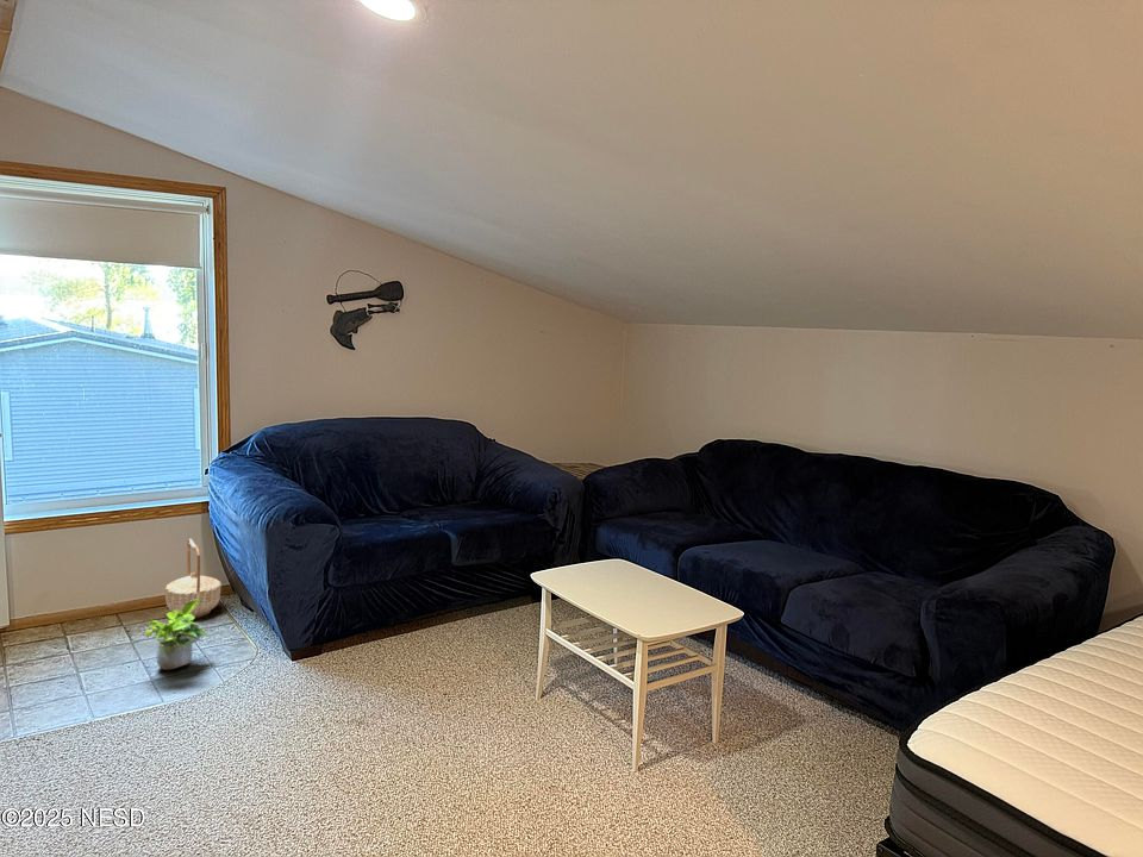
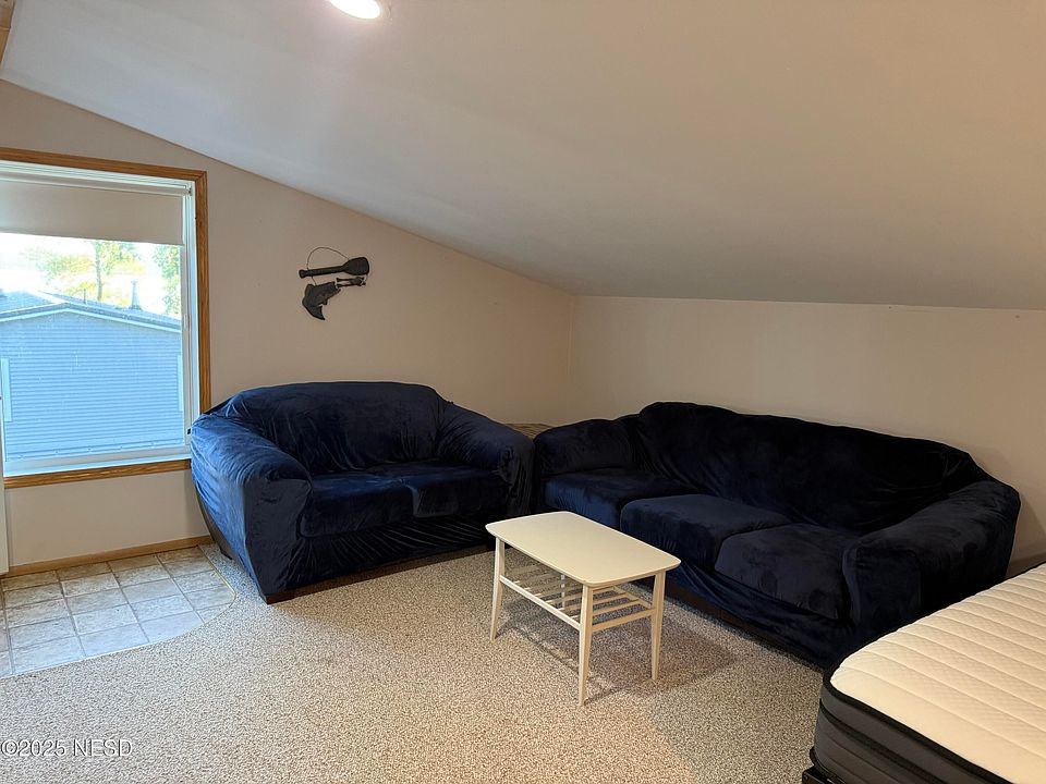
- basket (193, 576)
- potted plant (177, 638)
